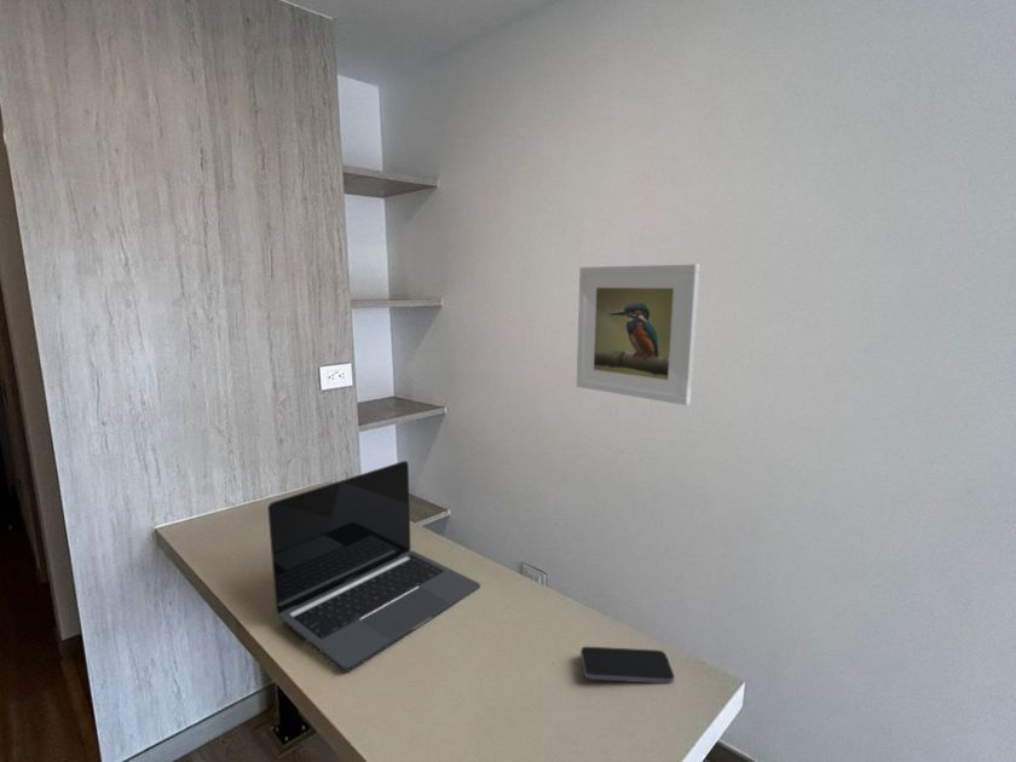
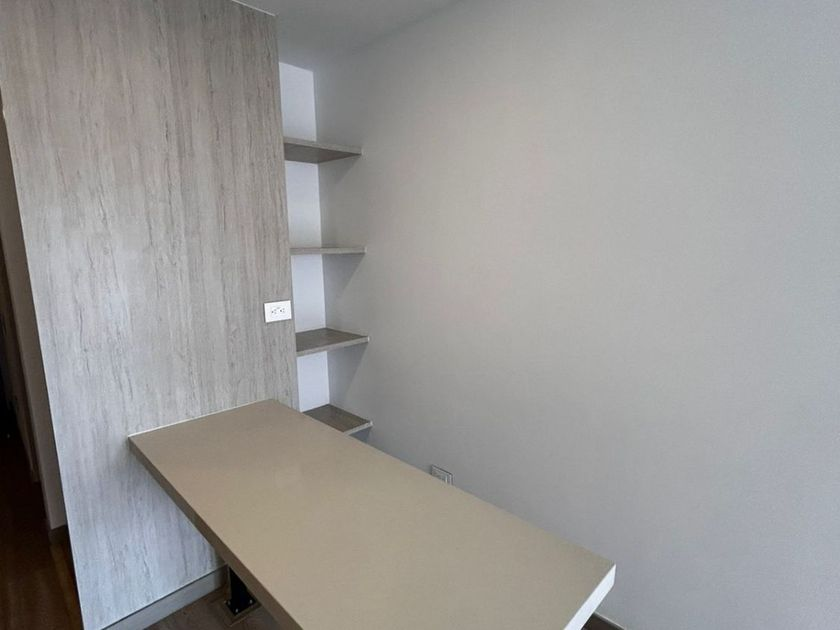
- laptop (381, 549)
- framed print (631, 331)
- smartphone (625, 664)
